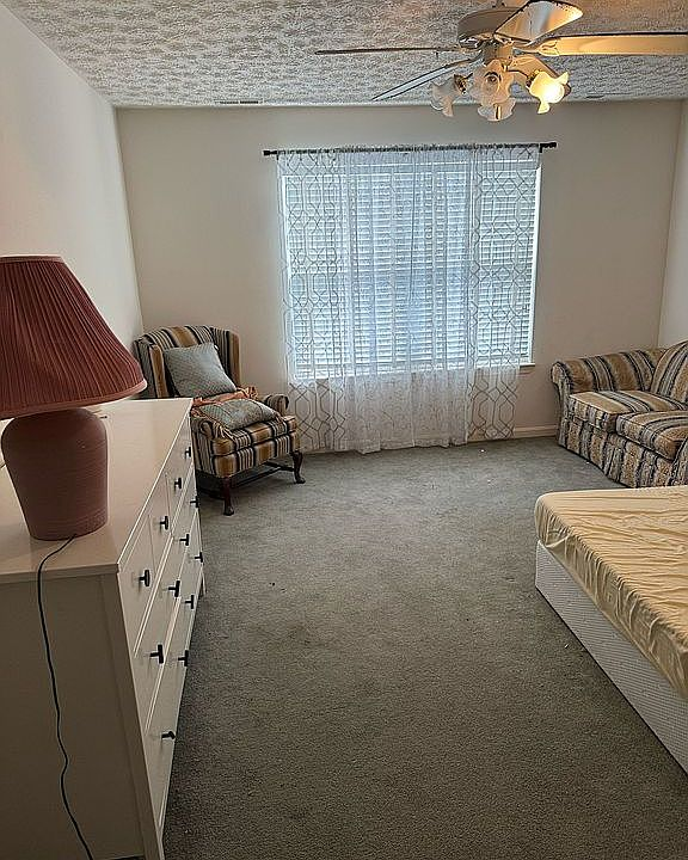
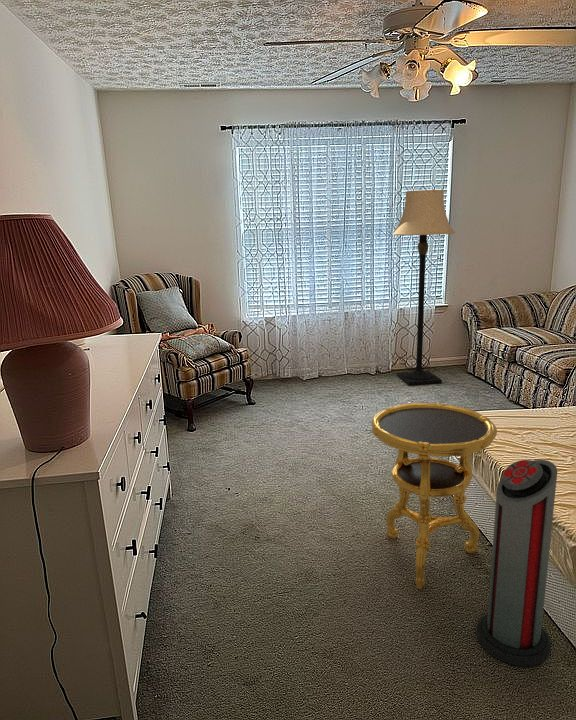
+ lamp (421, 289)
+ air purifier (519, 555)
+ side table (429, 491)
